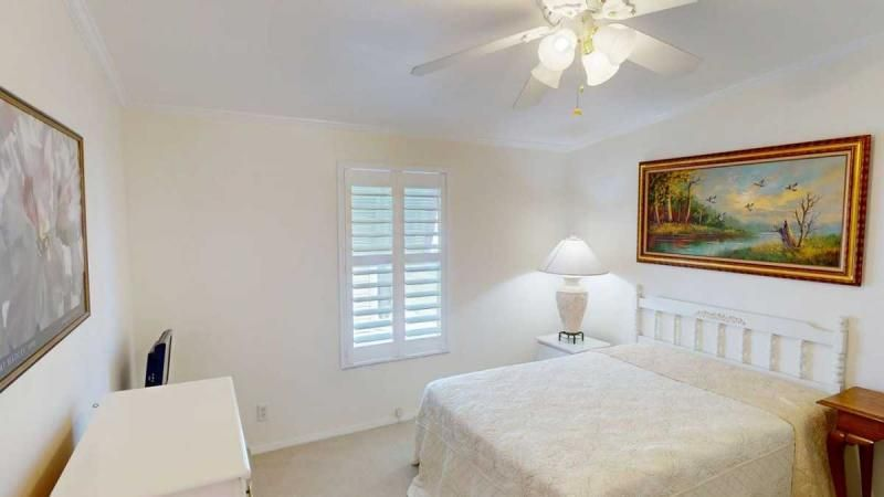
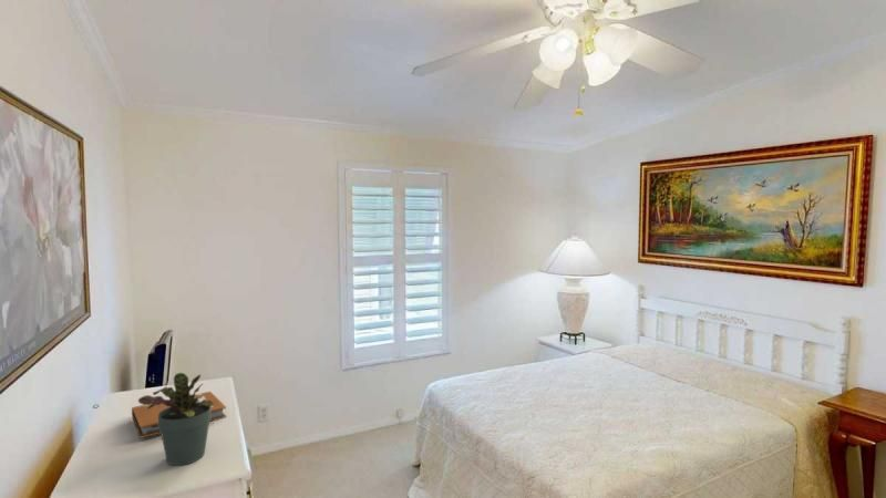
+ potted plant (176, 415)
+ notebook (169, 406)
